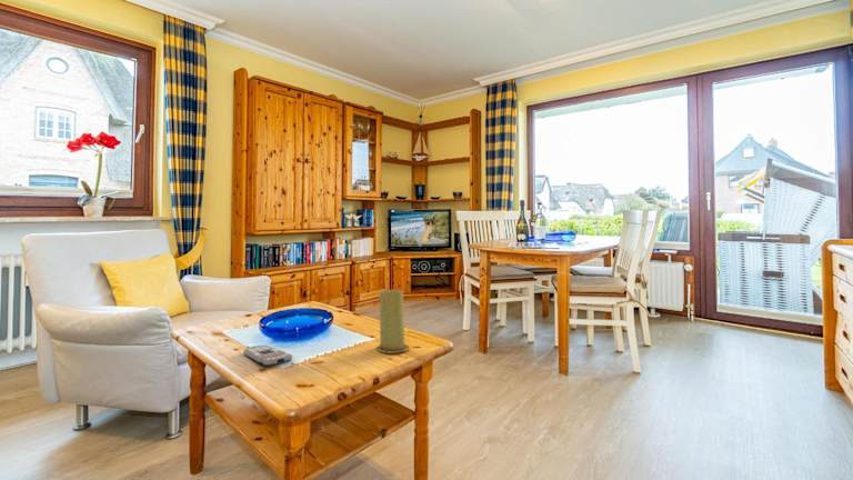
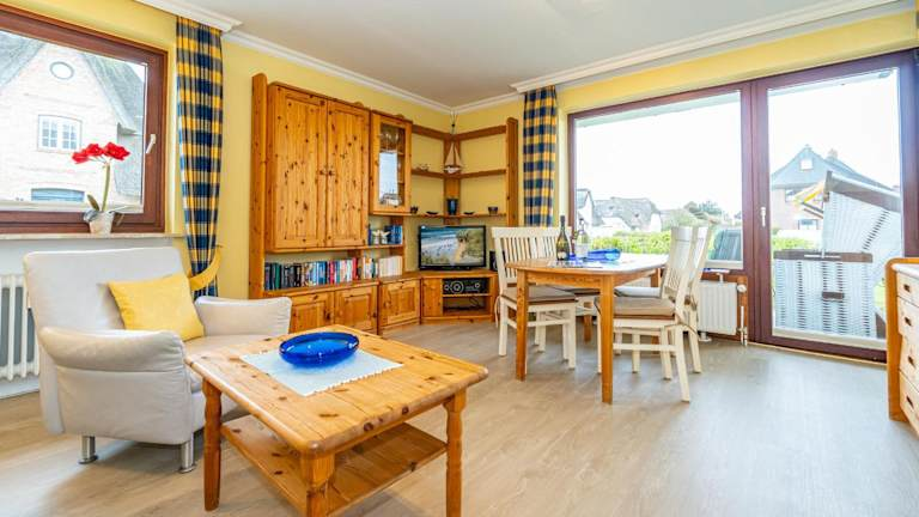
- candle (392, 319)
- remote control (265, 354)
